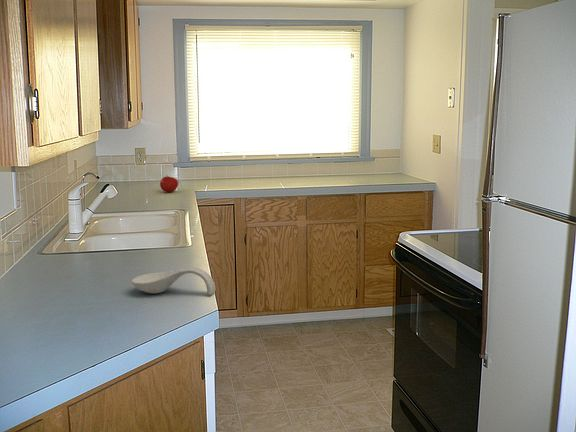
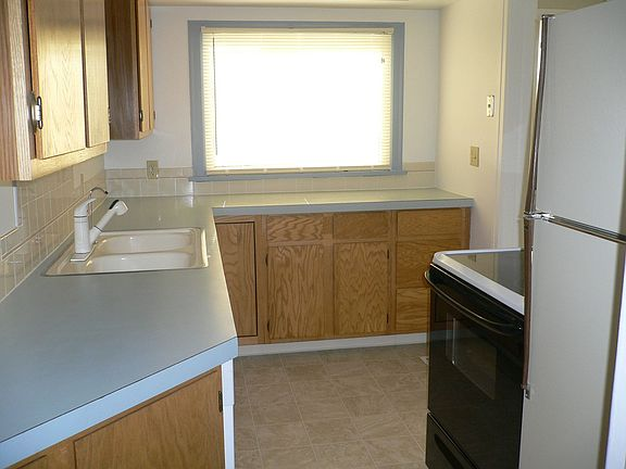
- fruit (169, 183)
- spoon rest (173, 279)
